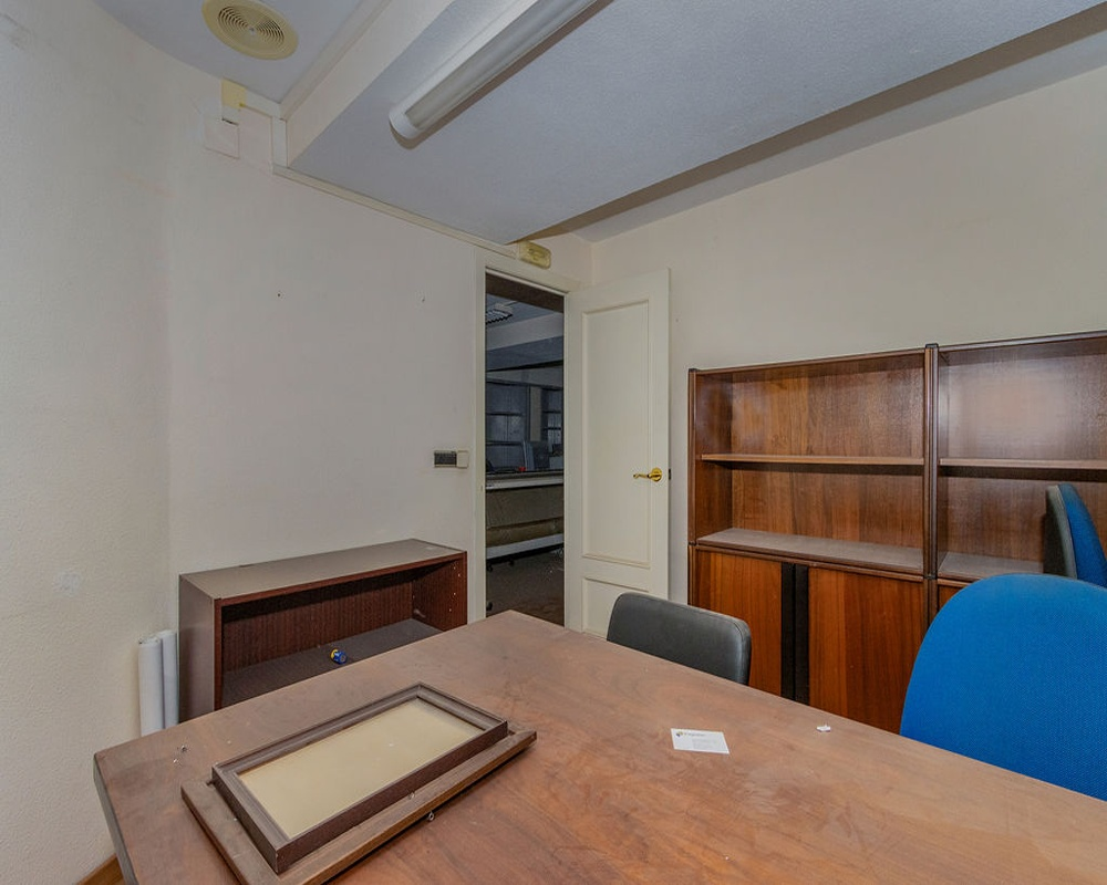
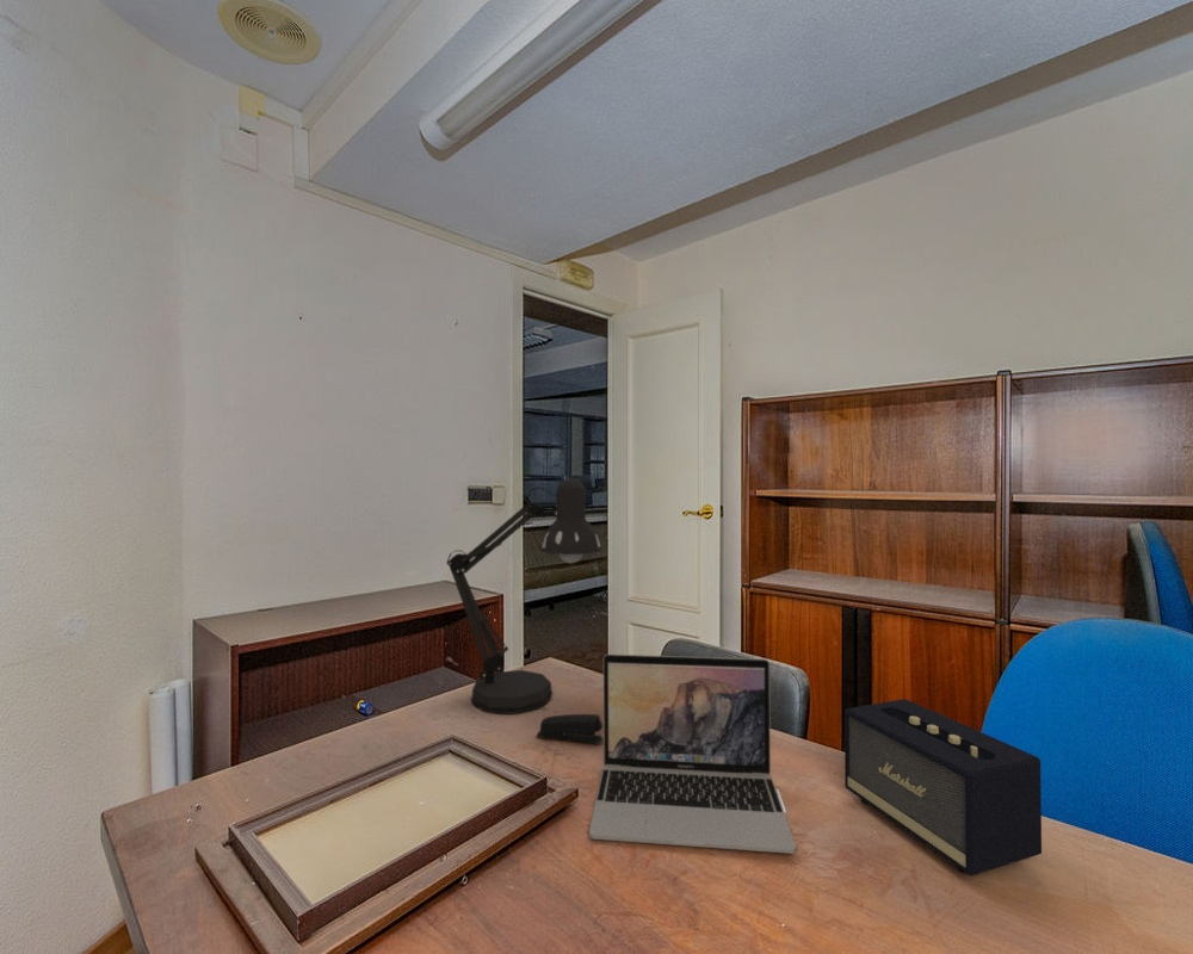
+ stapler (569, 725)
+ speaker (933, 776)
+ desk lamp (542, 551)
+ laptop (687, 741)
